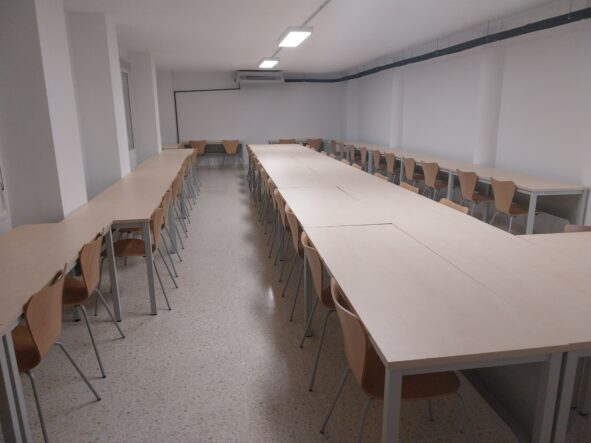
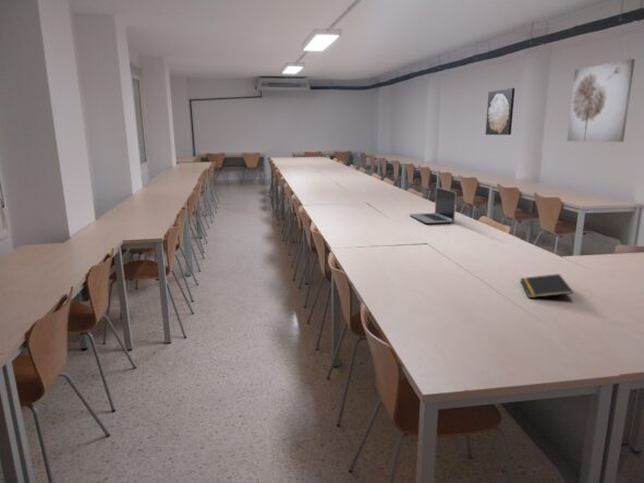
+ notepad (545, 285)
+ wall art (597, 104)
+ wall art (499, 112)
+ laptop (435, 206)
